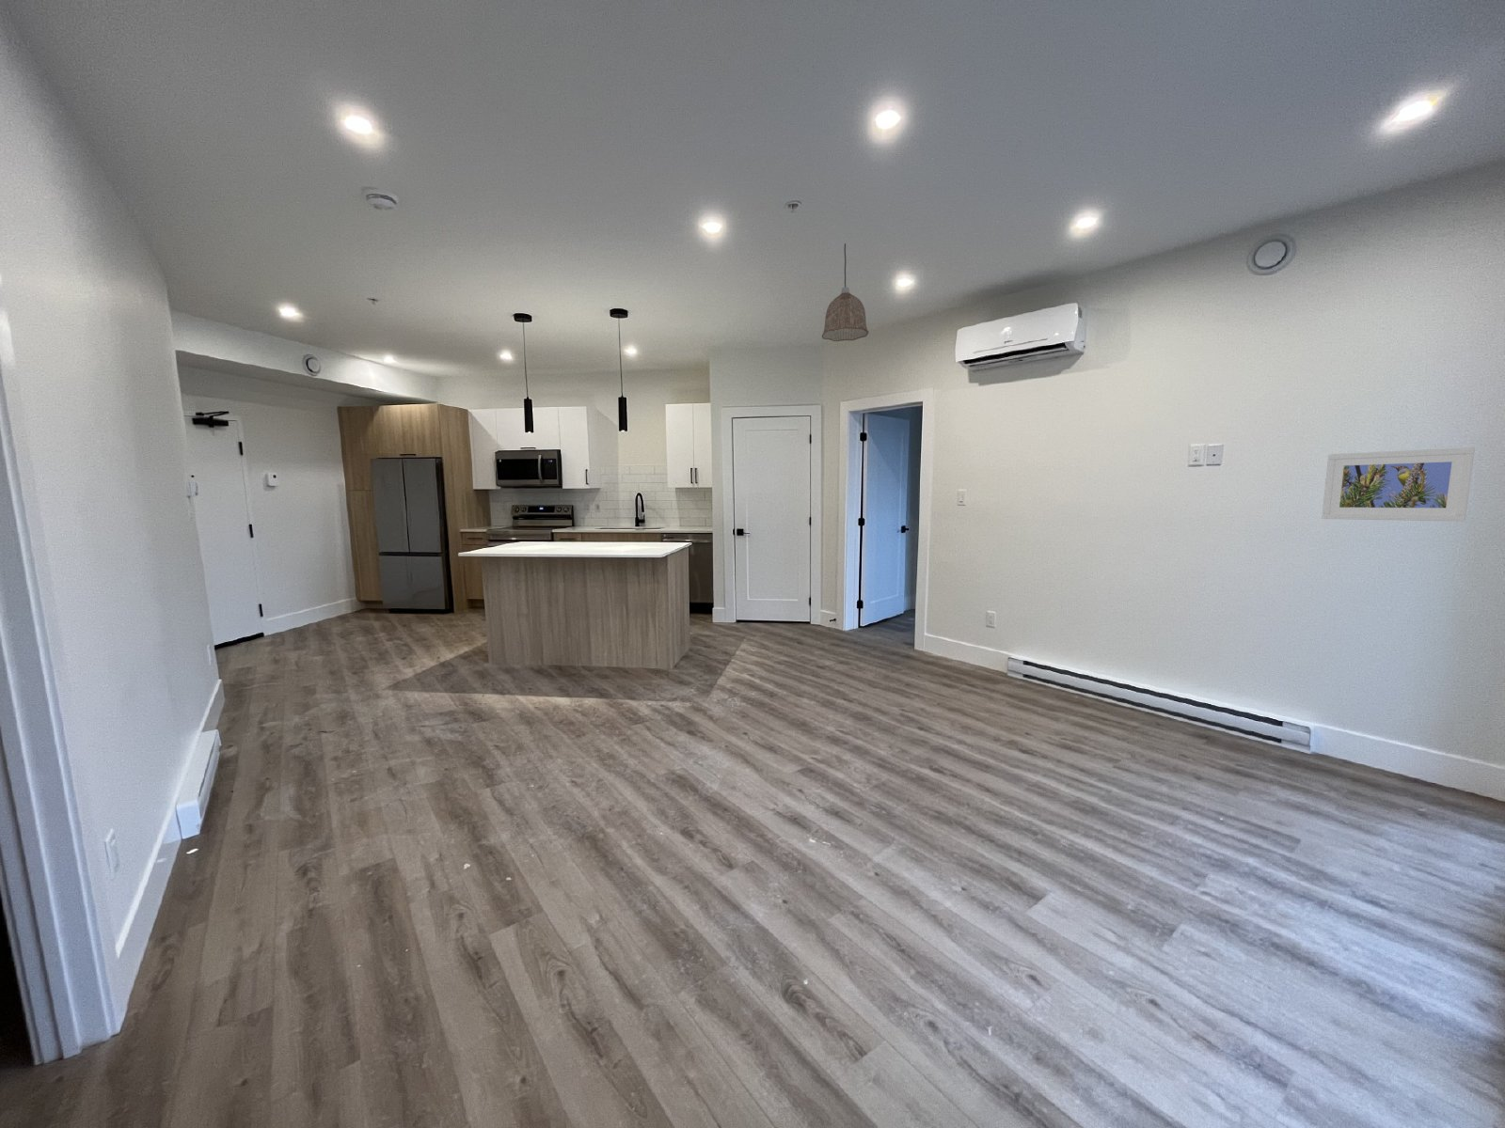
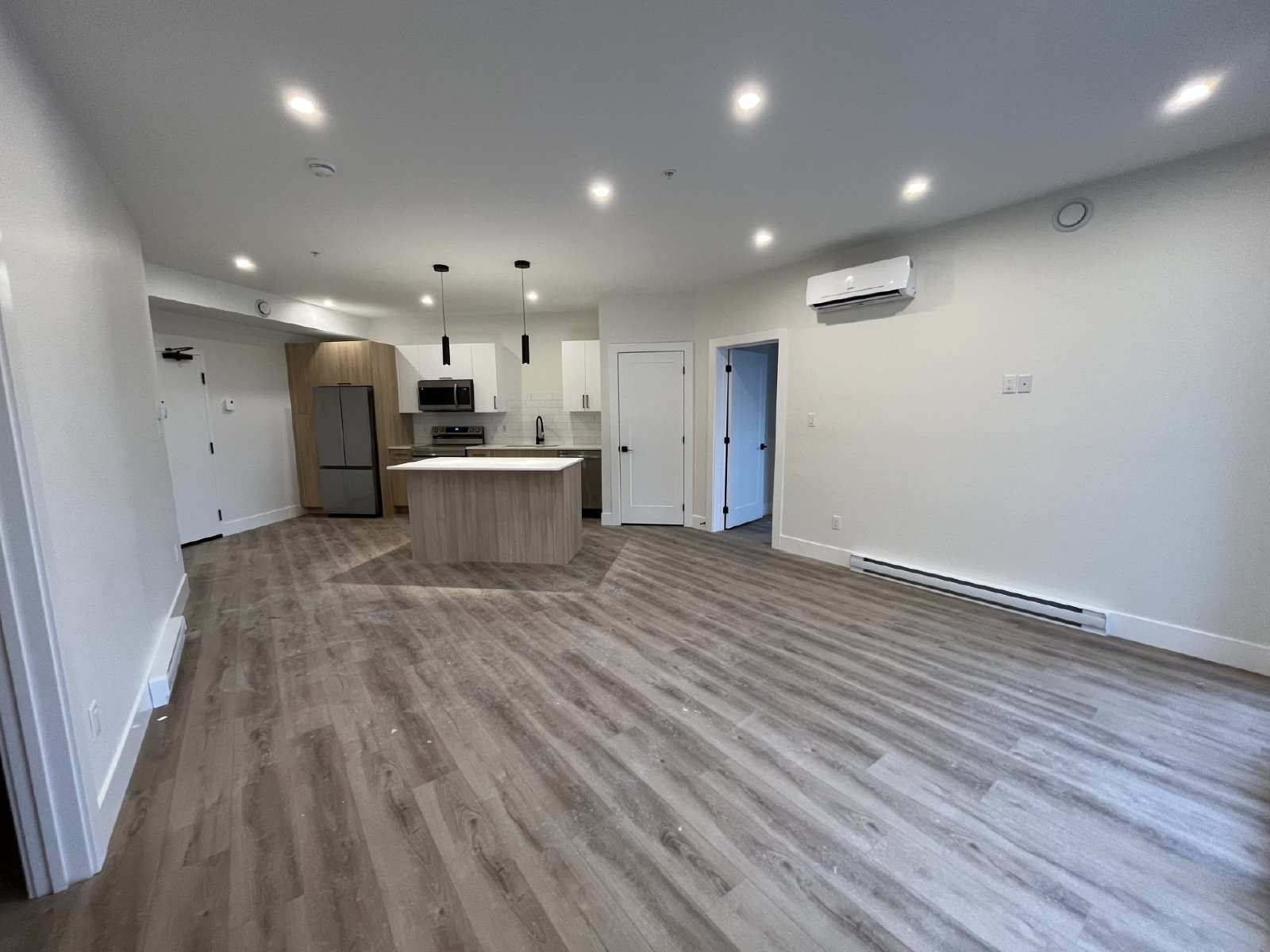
- pendant lamp (845, 289)
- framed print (1392, 485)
